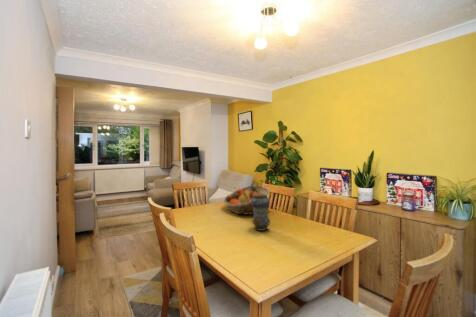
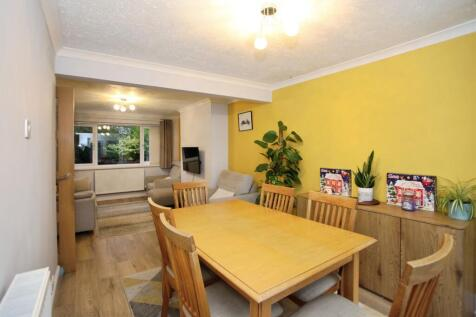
- fruit basket (246, 199)
- vase (260, 211)
